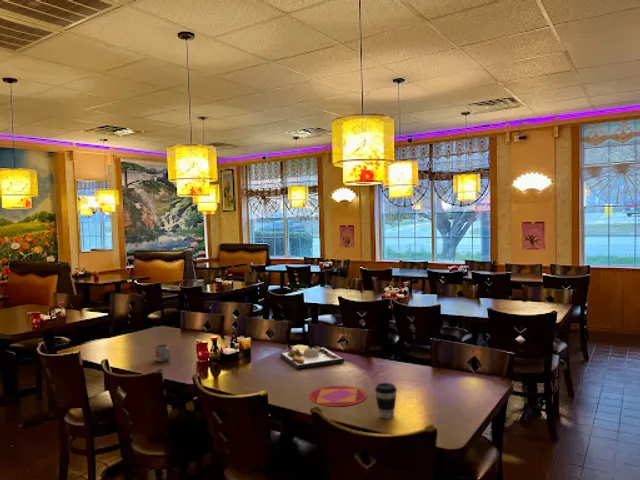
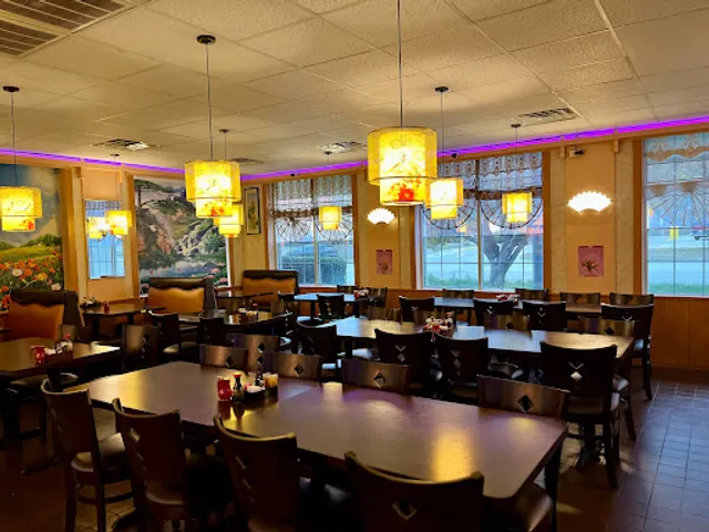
- mug (164, 353)
- plate (337, 395)
- dinner plate (311, 353)
- coffee cup (386, 400)
